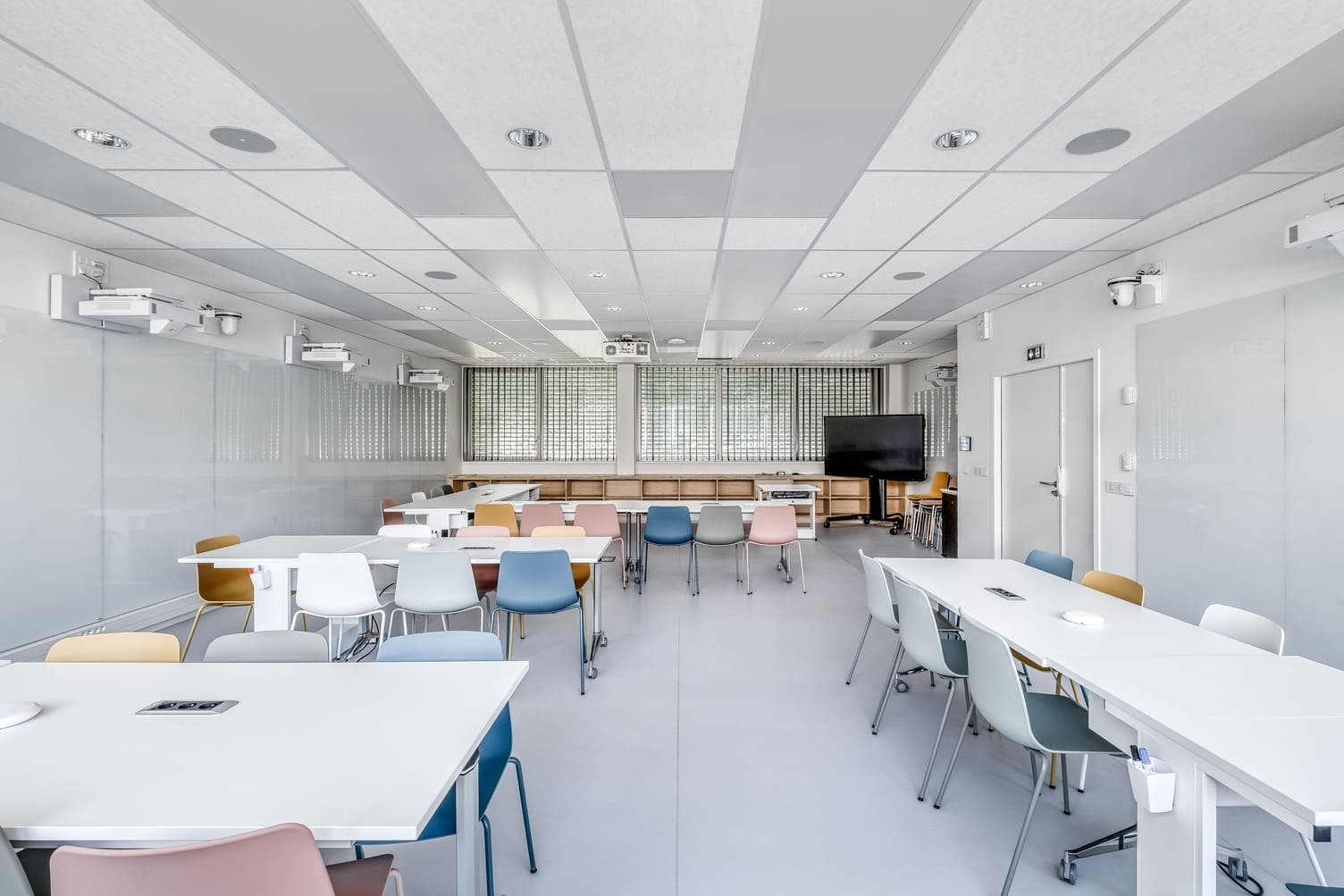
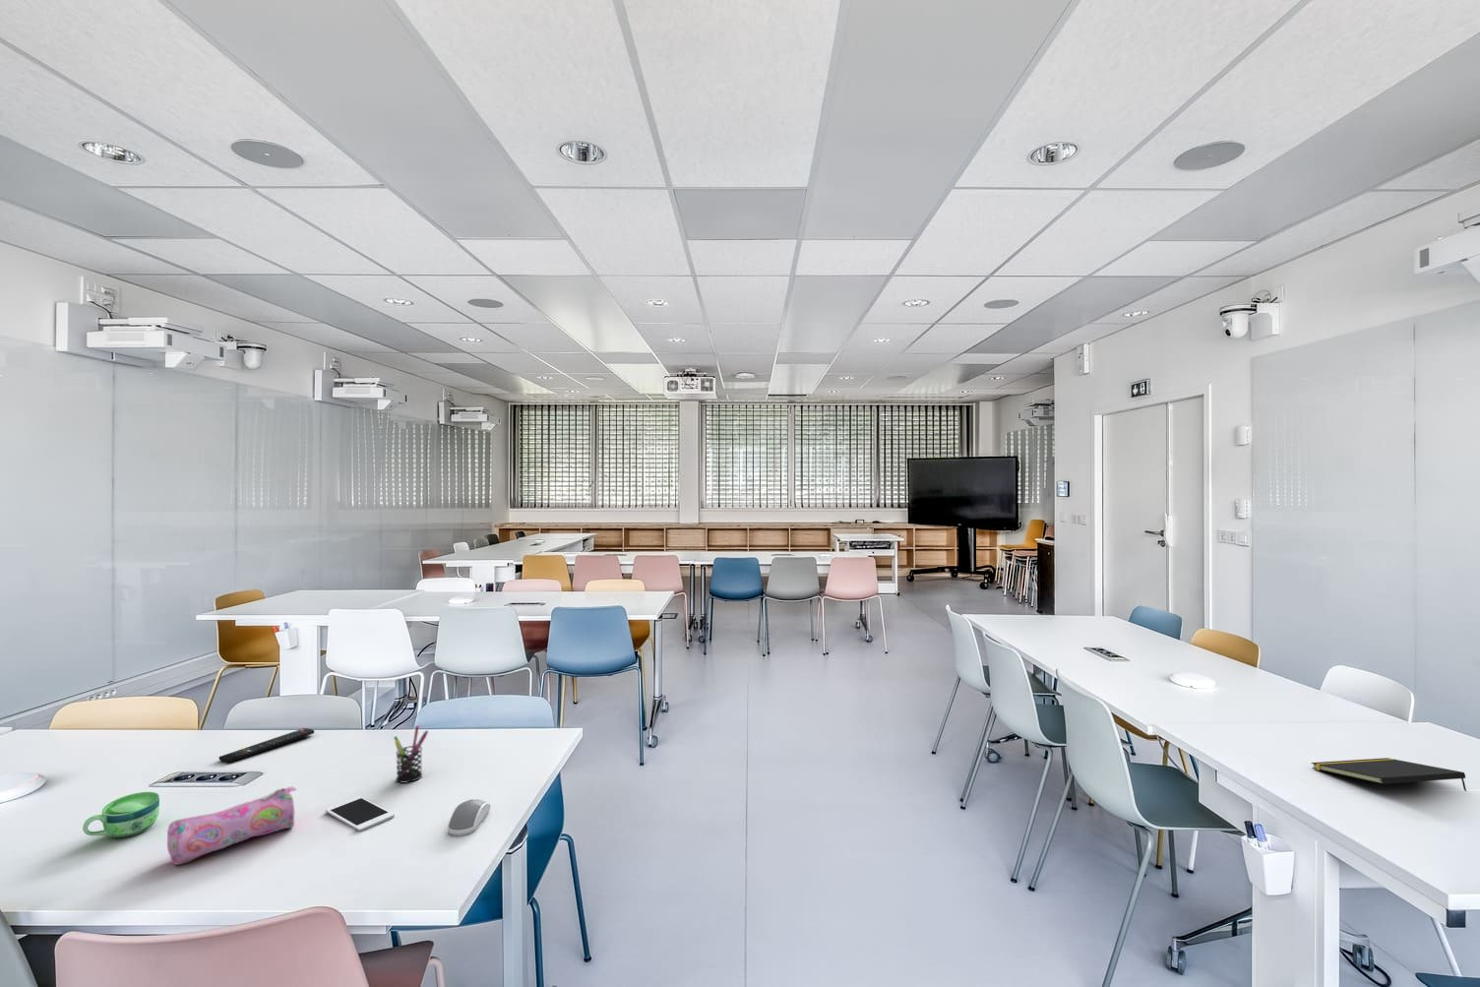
+ computer mouse (468, 812)
+ notepad (1384, 770)
+ remote control (270, 745)
+ pen holder (407, 752)
+ pencil case (236, 823)
+ cell phone (359, 813)
+ cup (123, 820)
